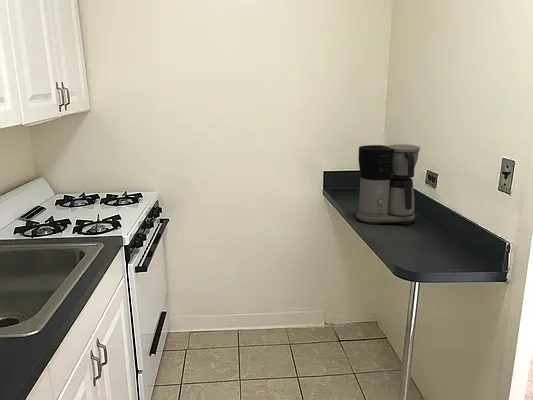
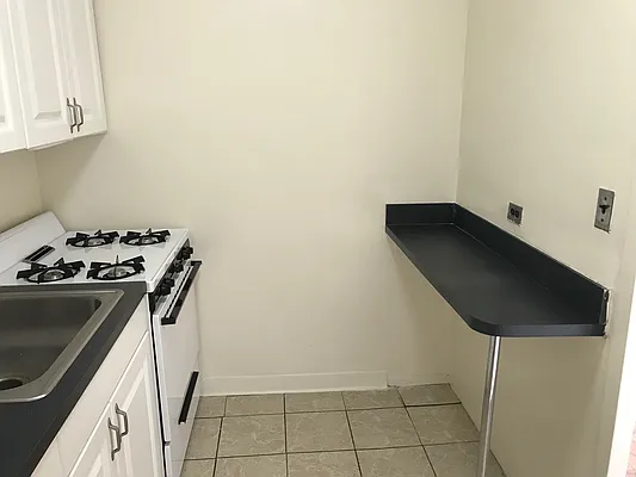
- coffee maker (388, 184)
